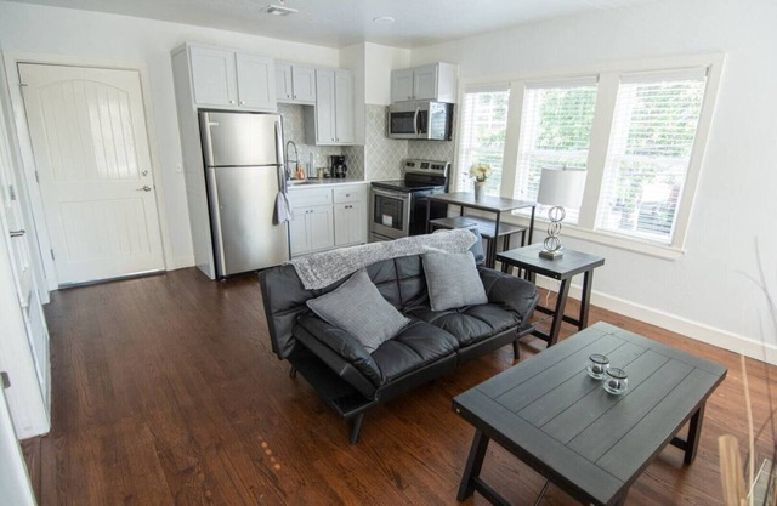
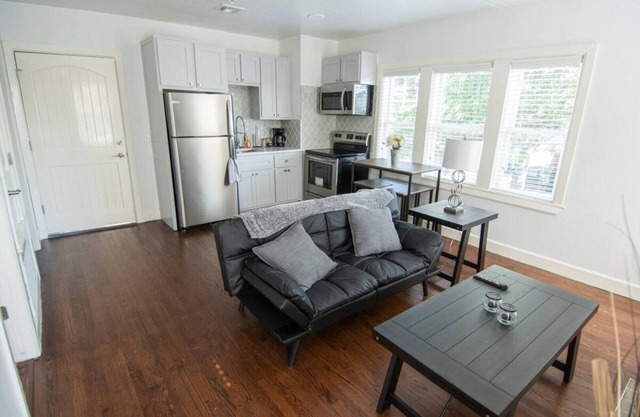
+ remote control (489, 281)
